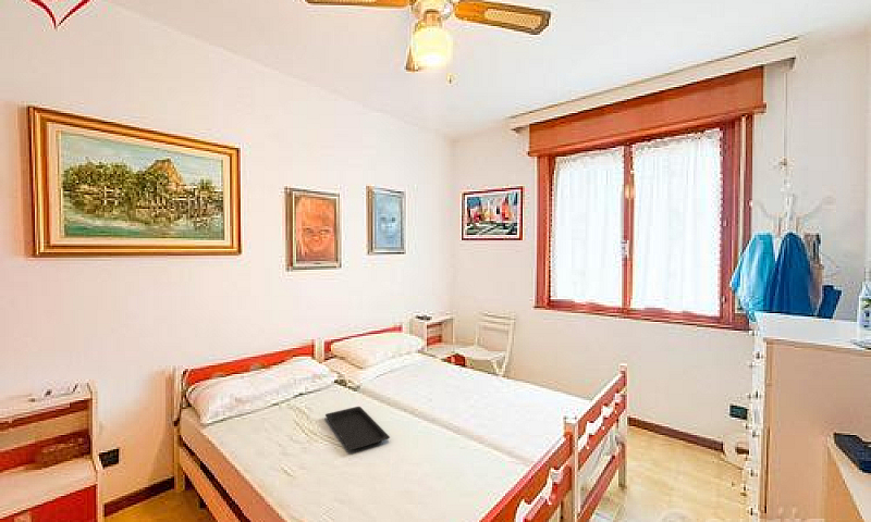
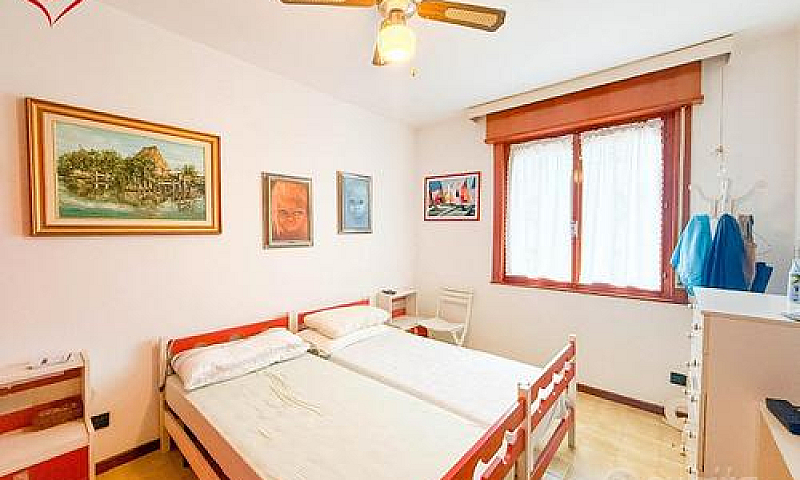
- serving tray (355, 427)
